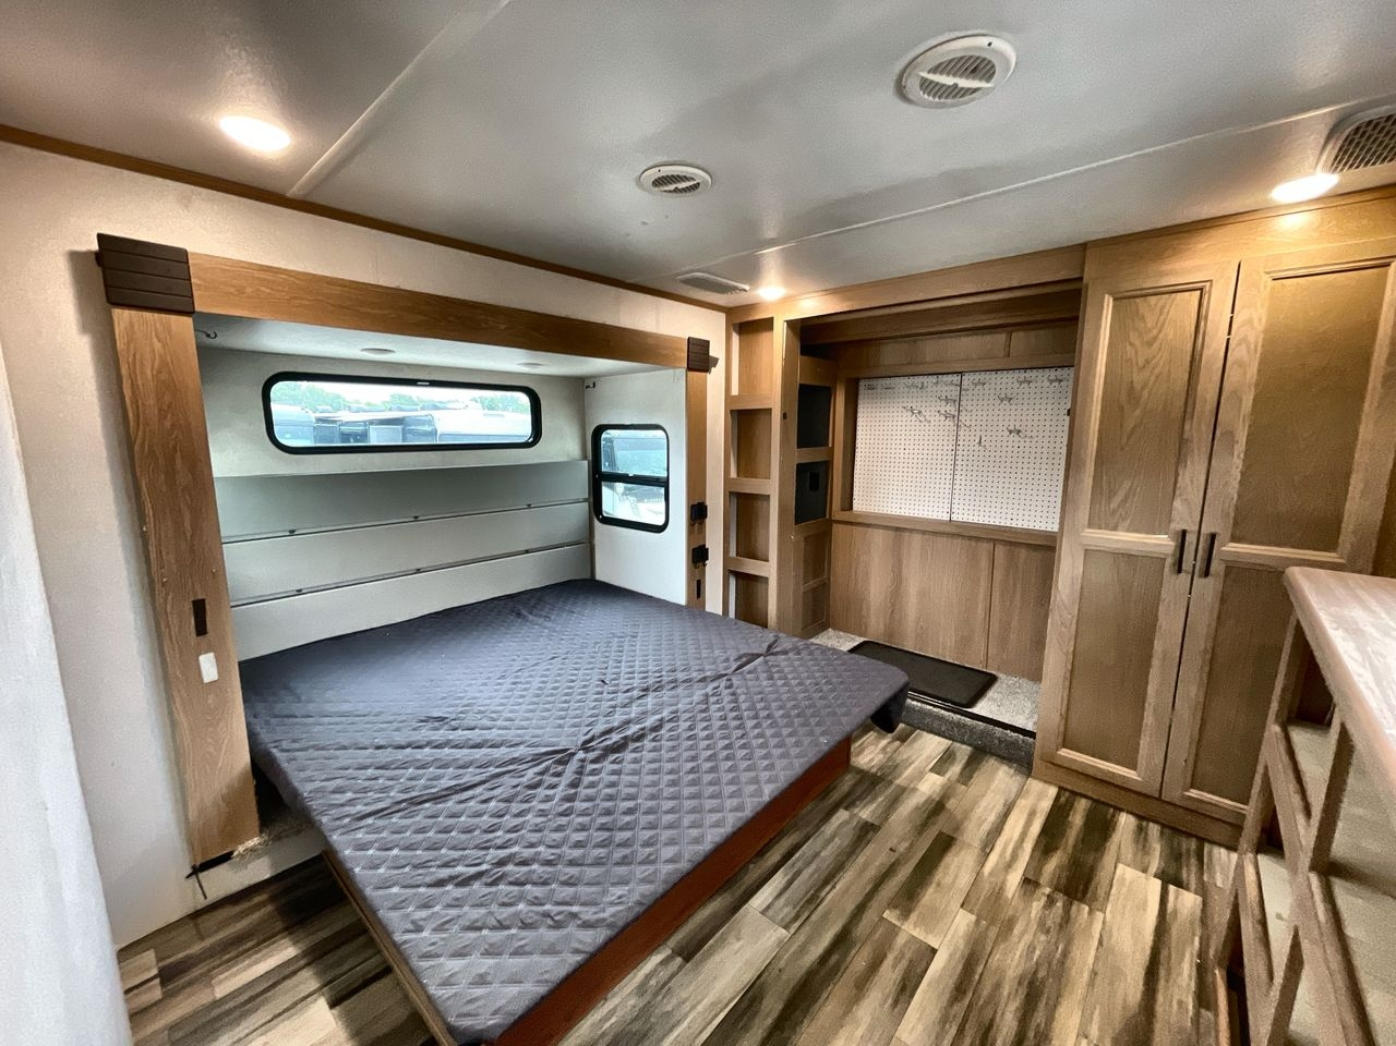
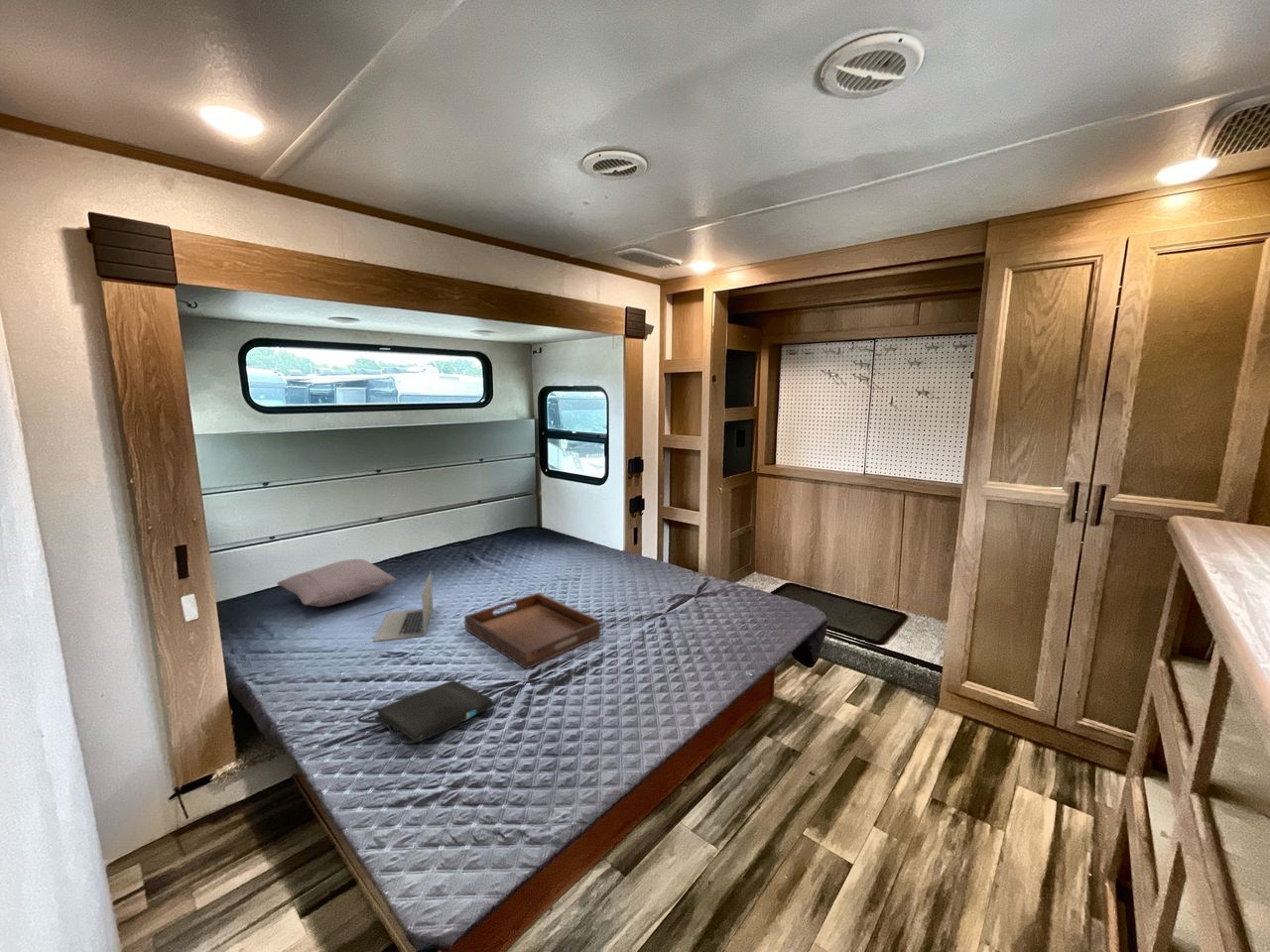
+ pillow (337, 582)
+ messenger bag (429, 711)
+ serving tray (533, 625)
+ laptop (404, 611)
